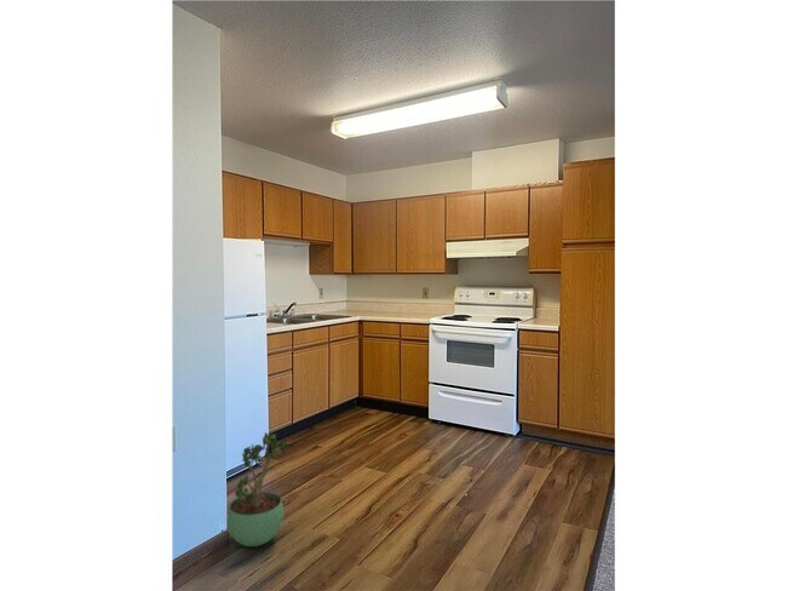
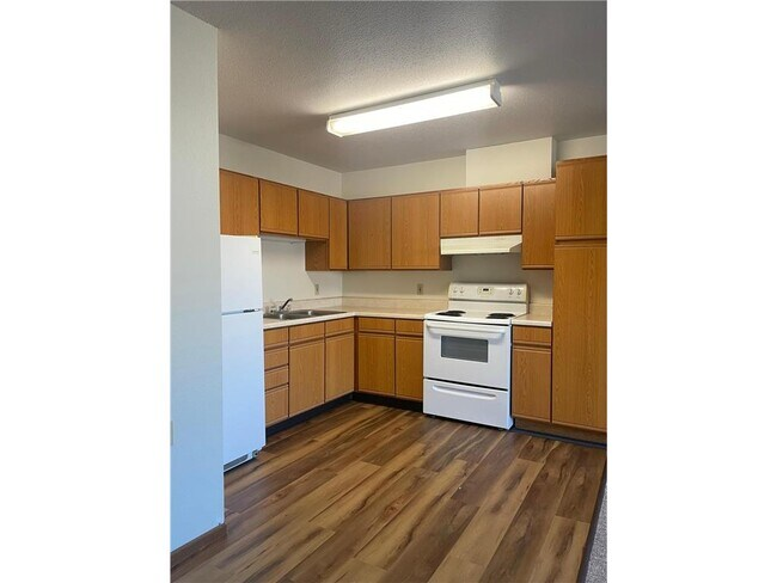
- potted plant (257, 487)
